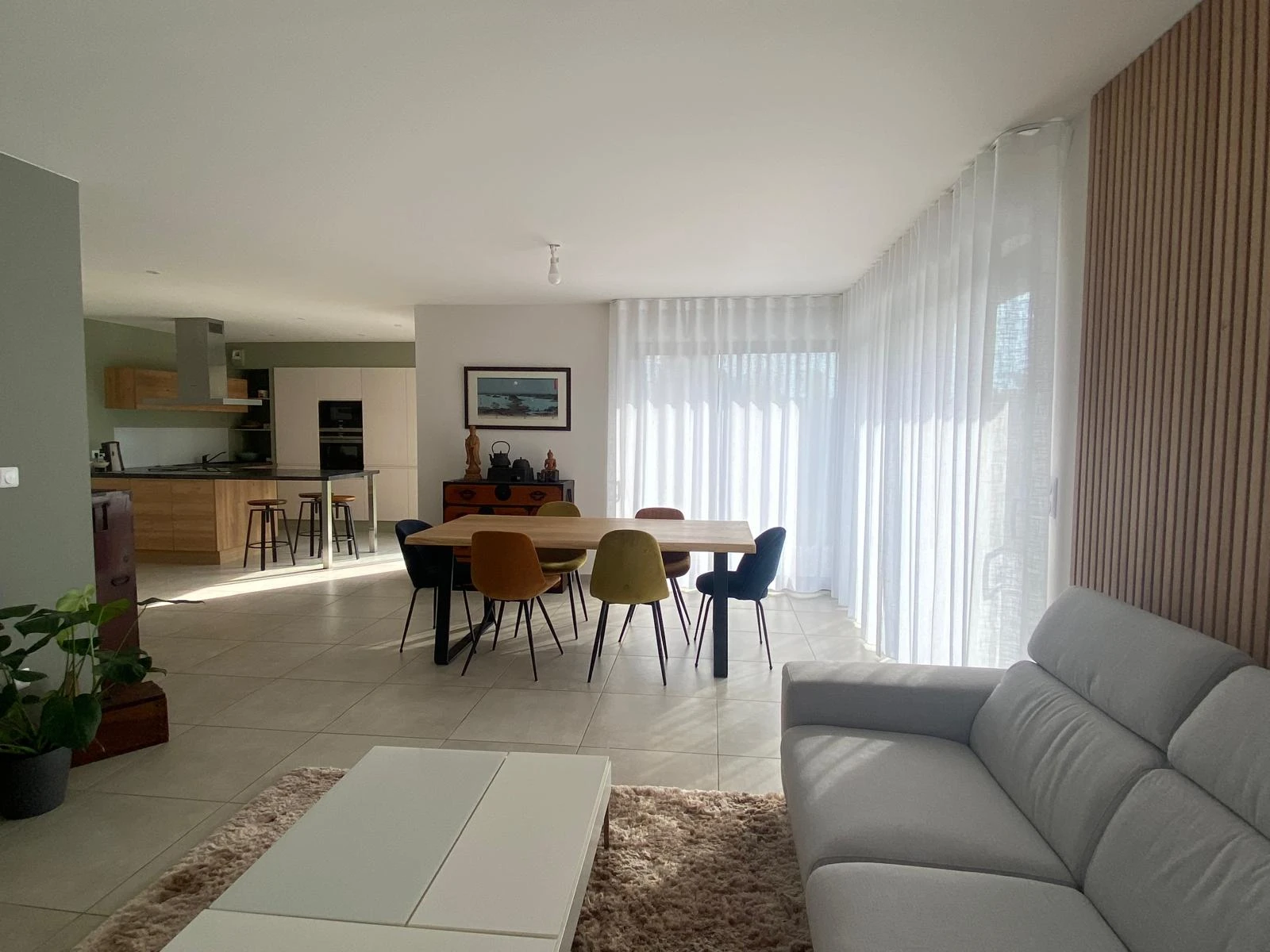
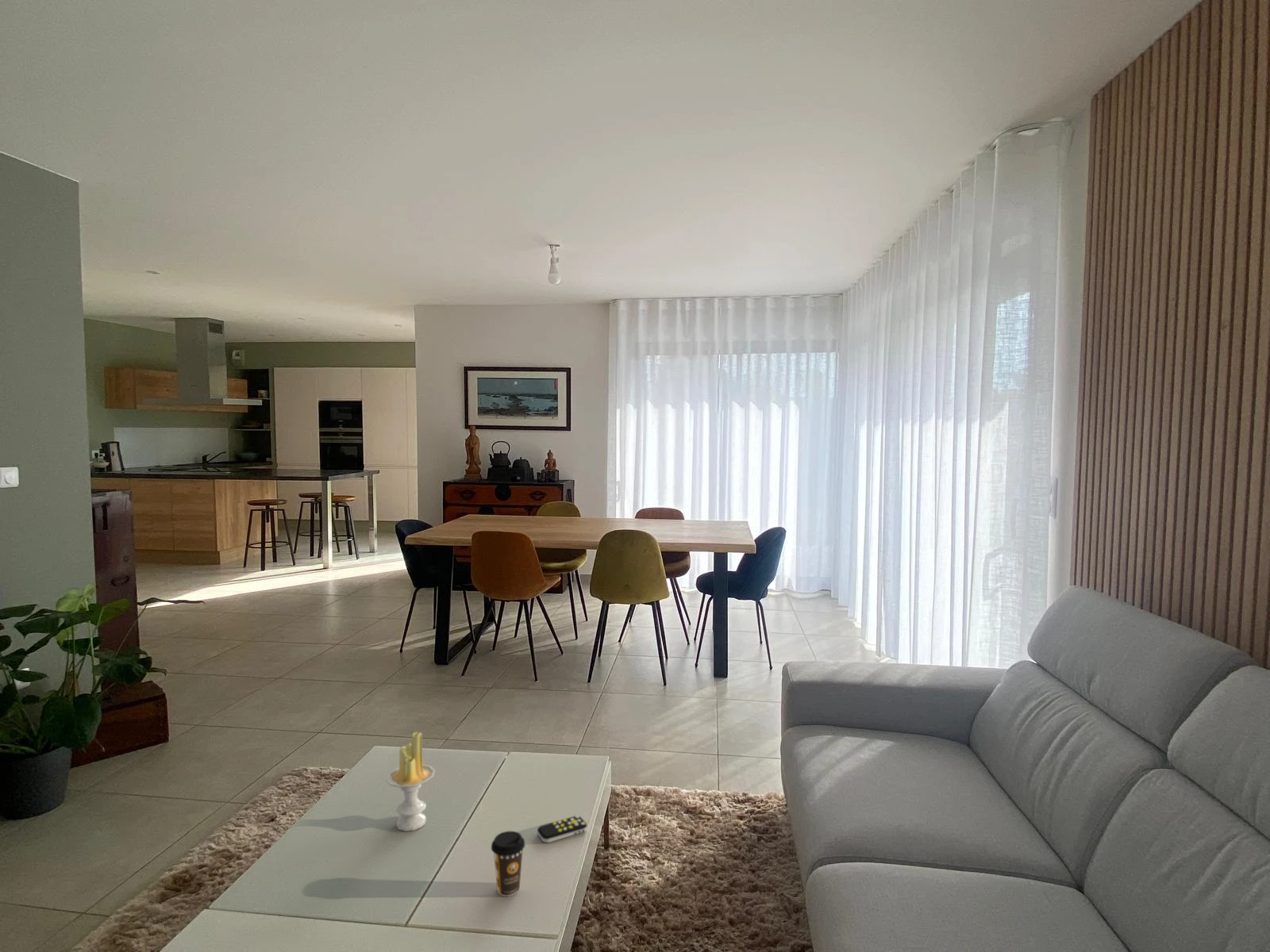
+ candle (410, 777)
+ remote control (562, 828)
+ coffee cup (508, 863)
